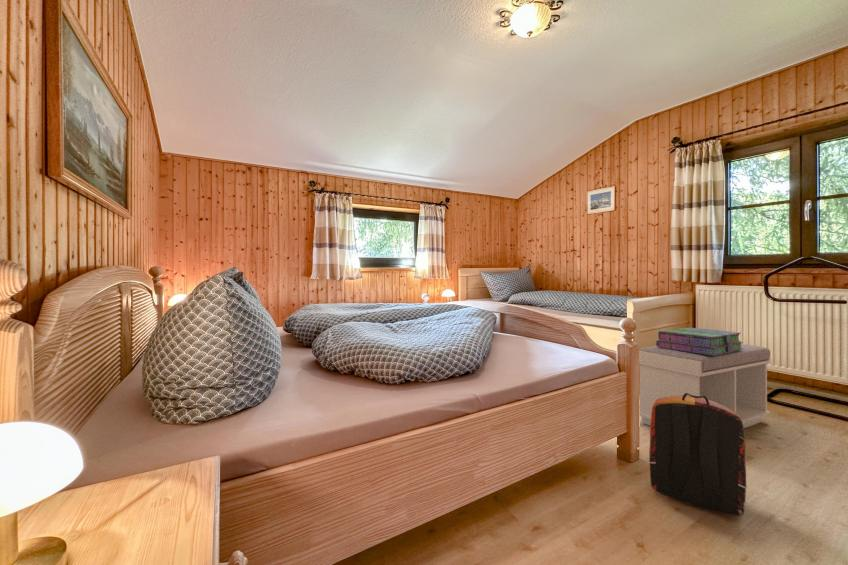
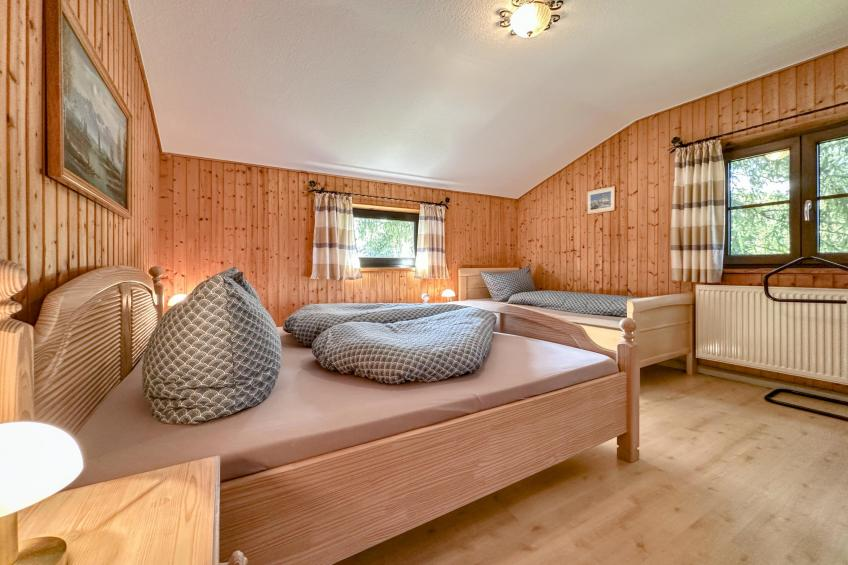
- bench (702, 384)
- stack of books (698, 339)
- backpack (694, 444)
